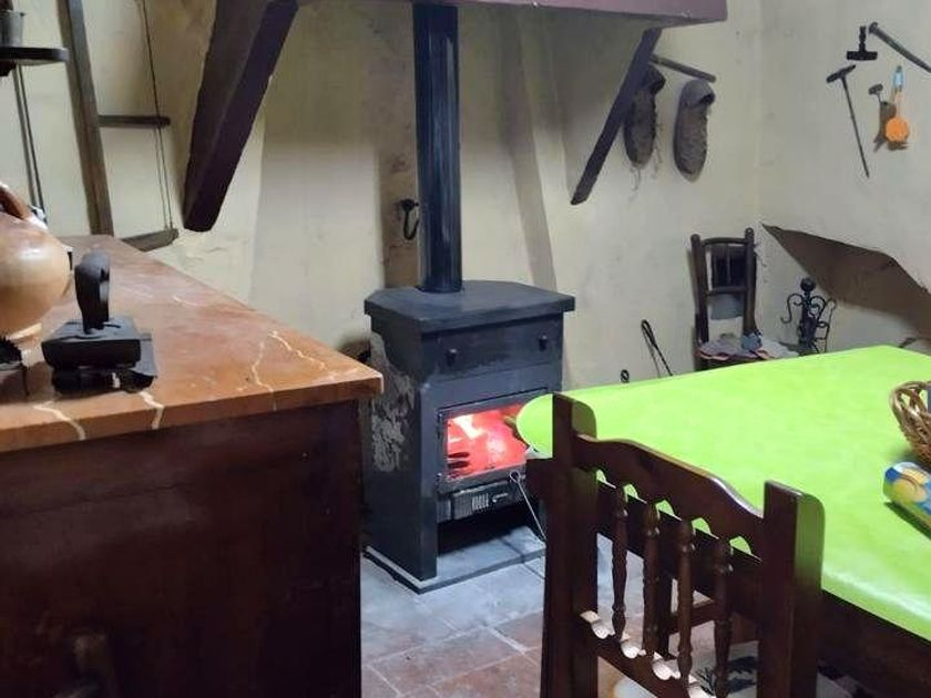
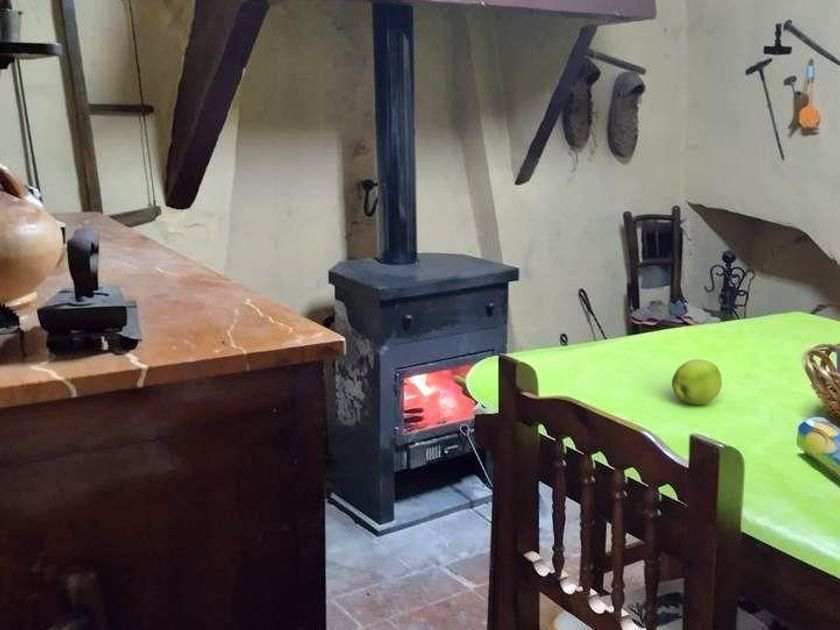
+ apple (697, 382)
